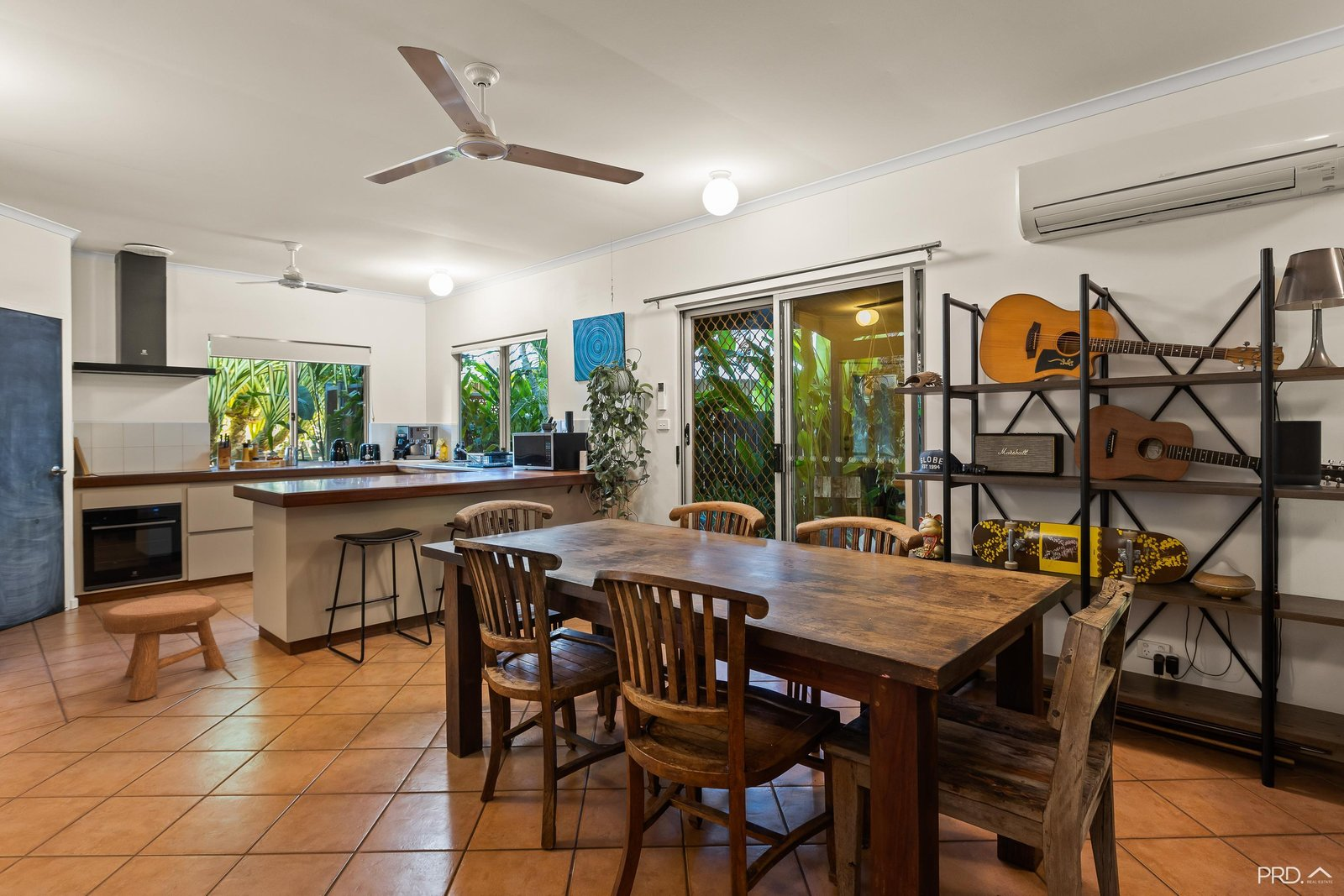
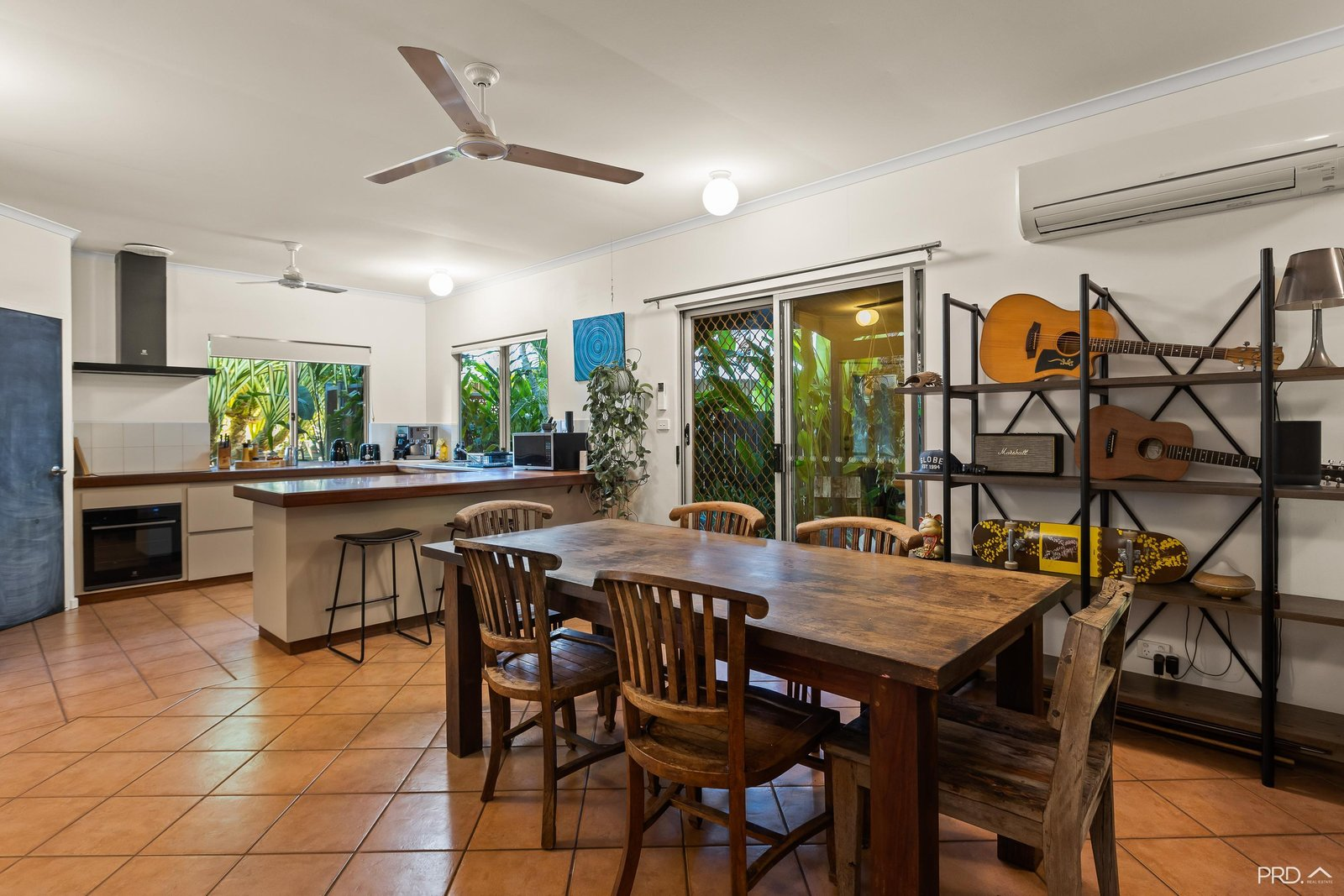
- stool (159, 643)
